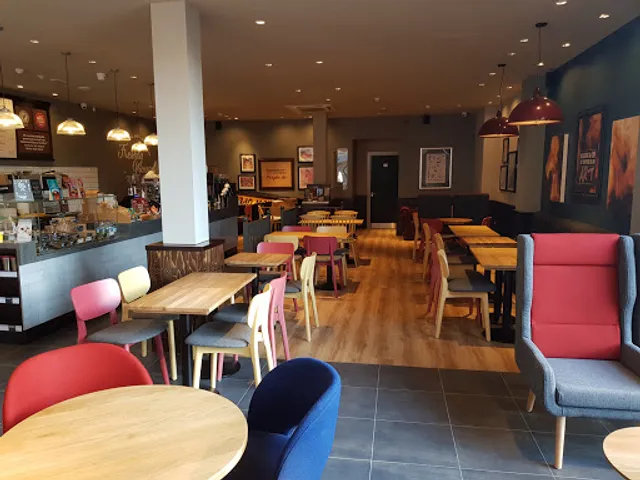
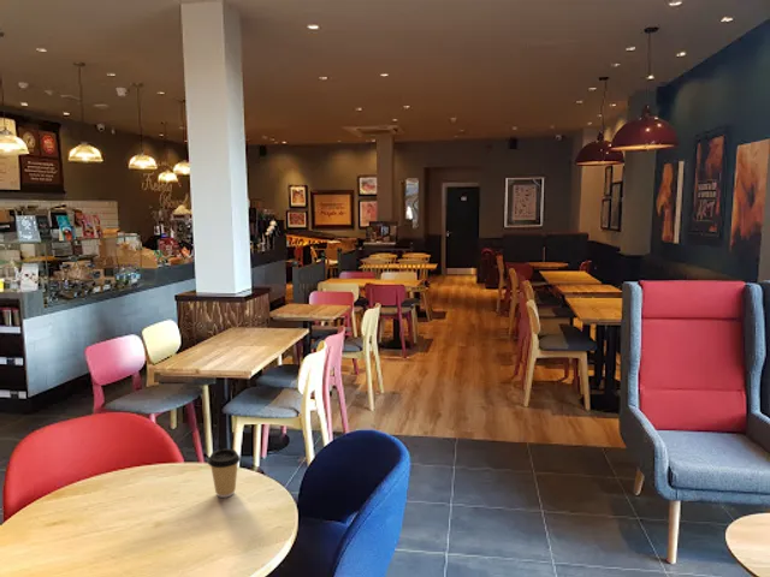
+ coffee cup (224, 474)
